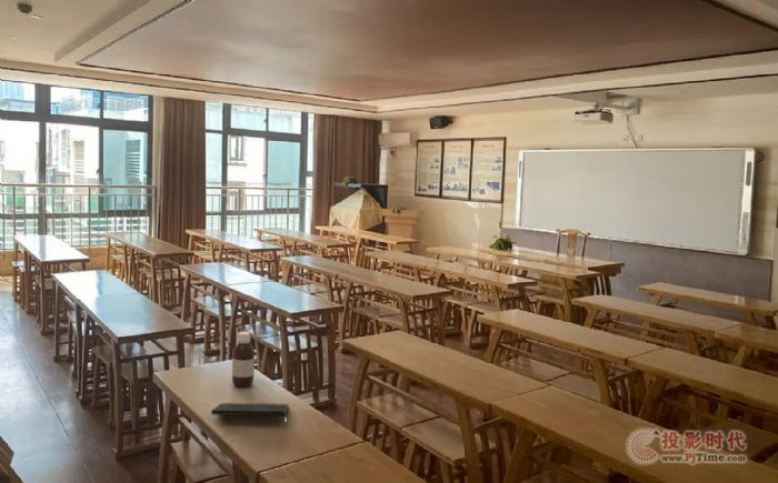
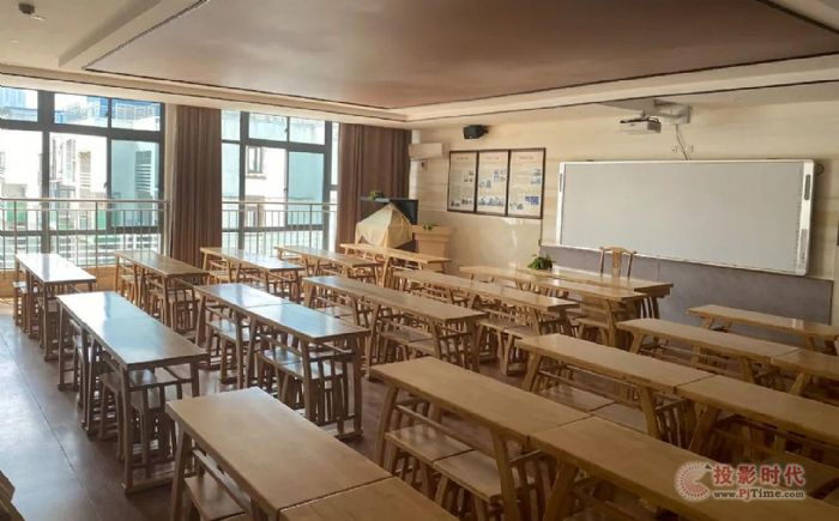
- bottle (242, 359)
- notepad (251, 409)
